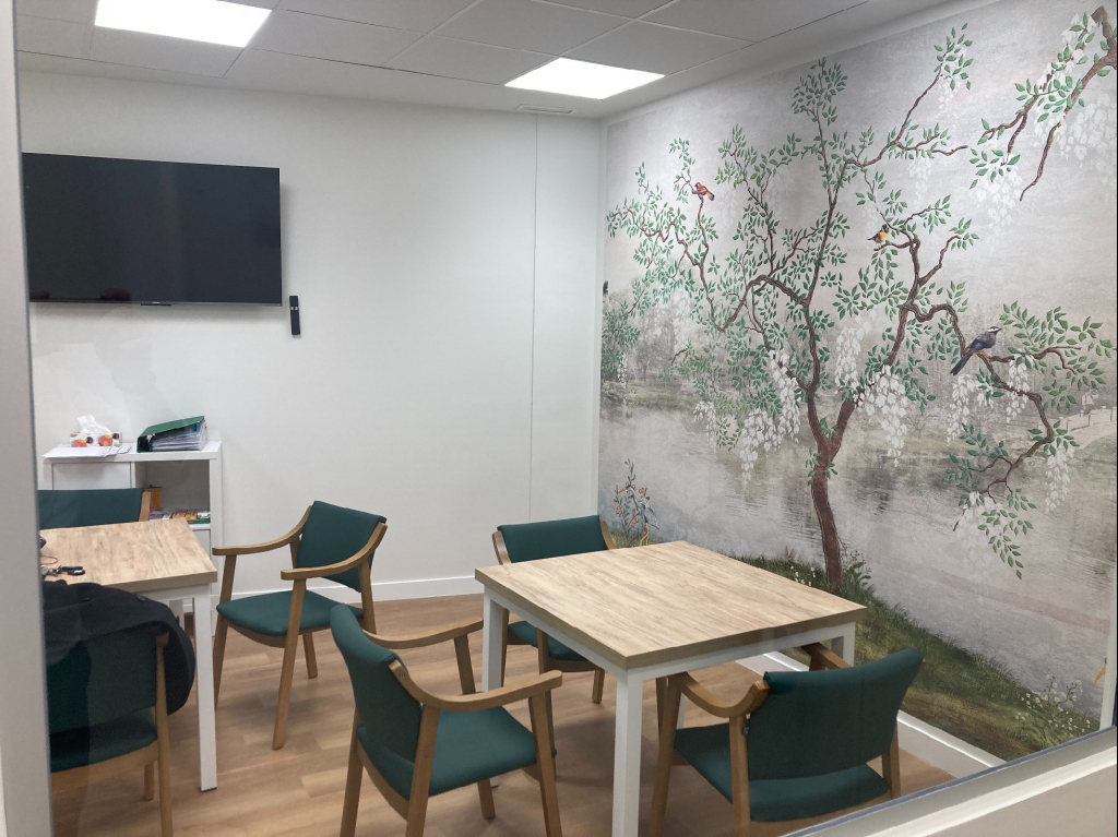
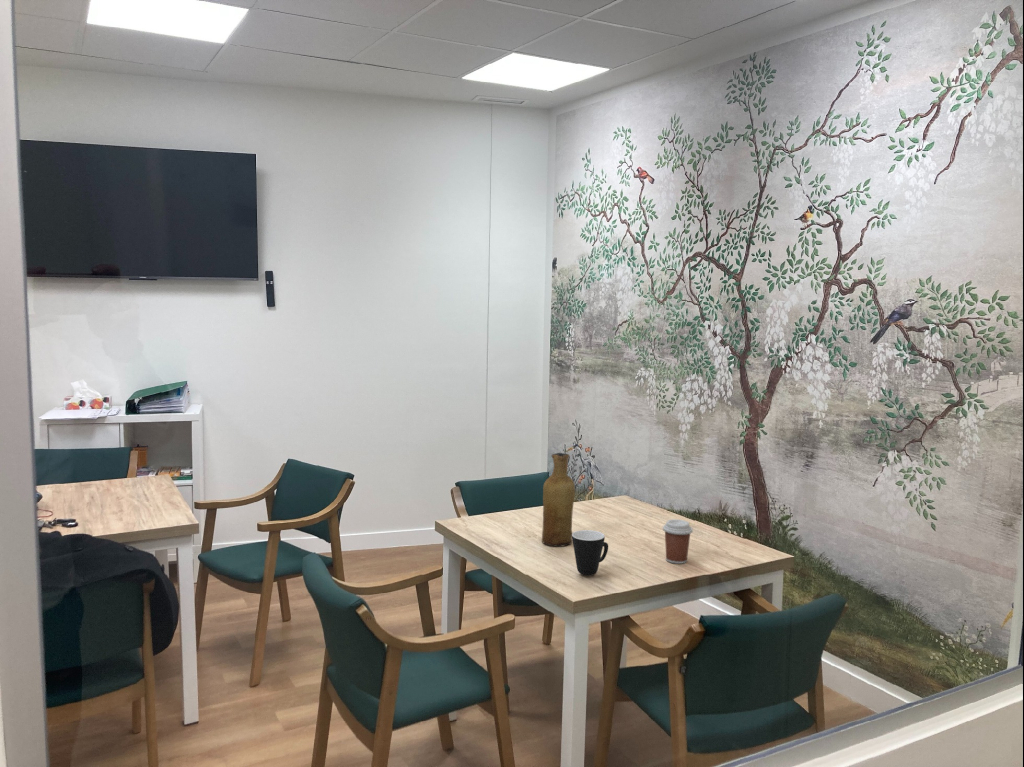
+ vase (558, 498)
+ coffee cup (677, 541)
+ mug (591, 554)
